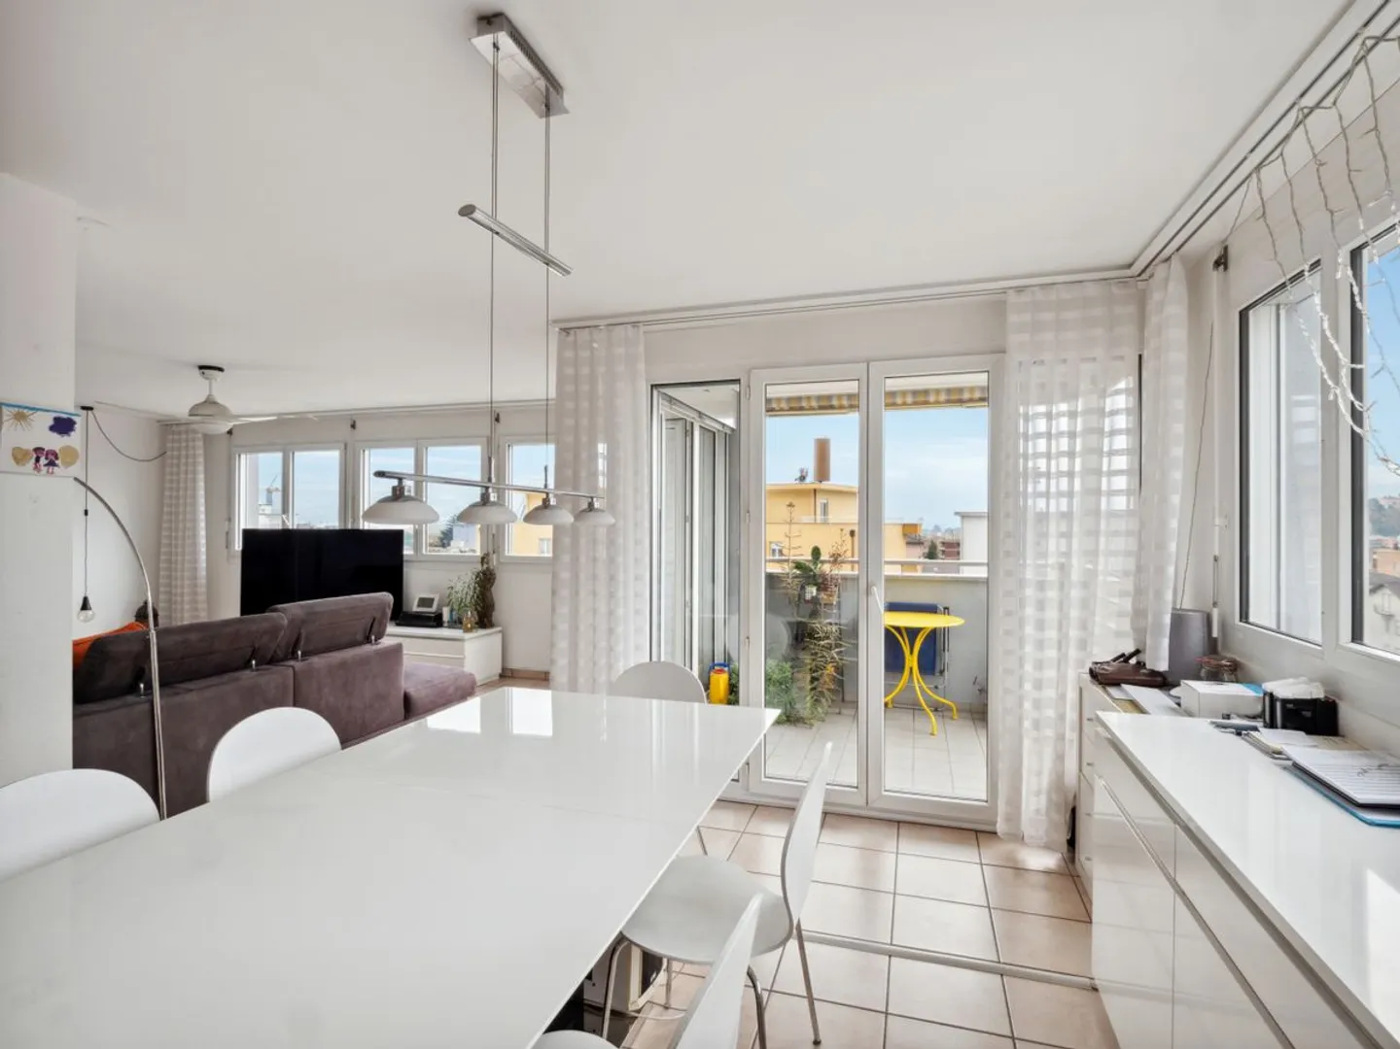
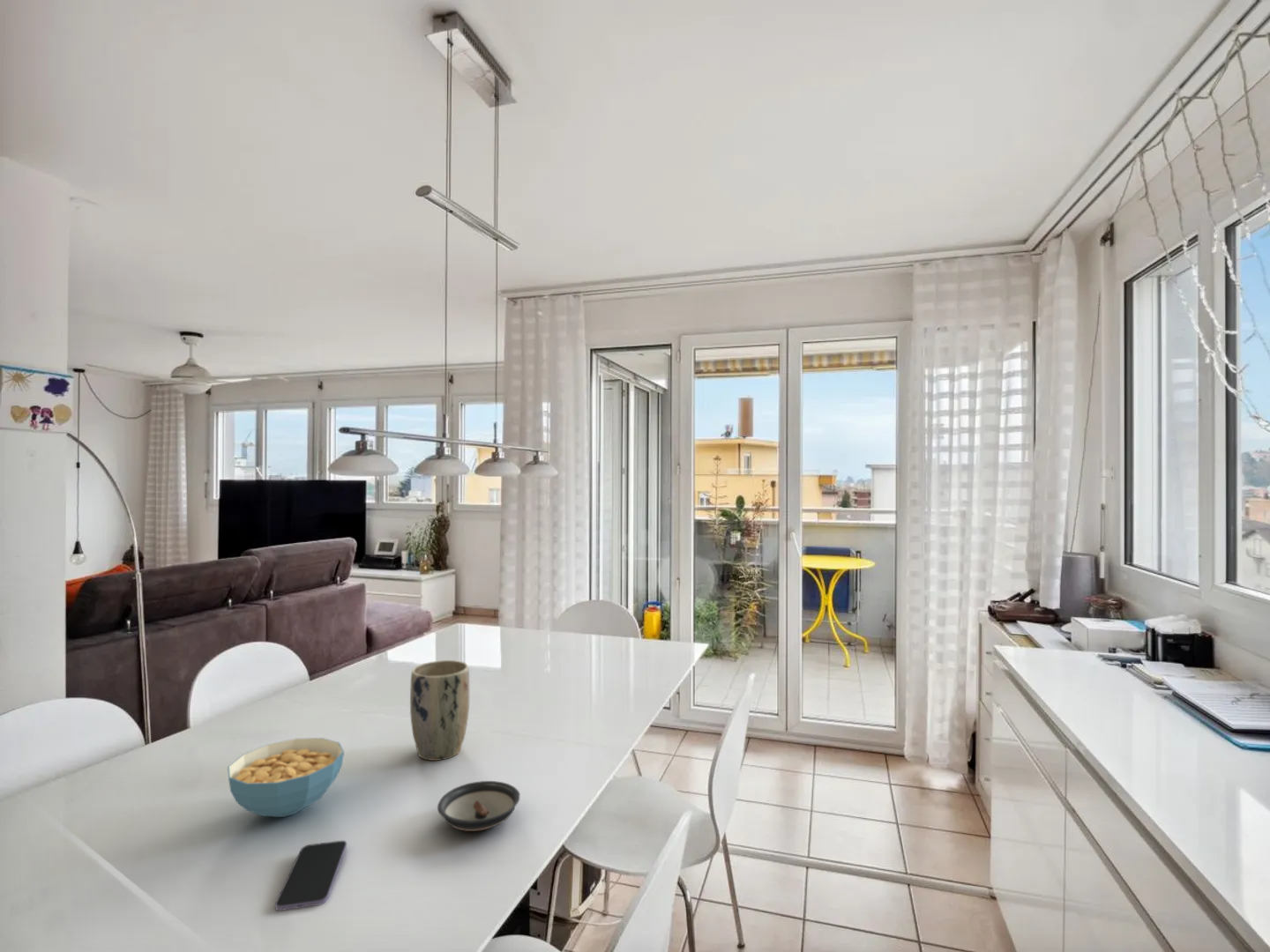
+ smartphone (313, 873)
+ plant pot (439, 710)
+ cereal bowl (287, 784)
+ saucer (479, 809)
